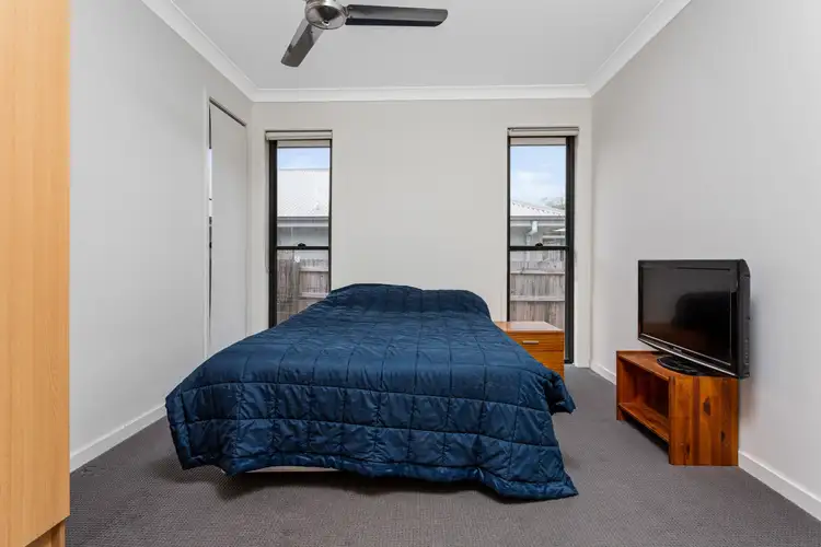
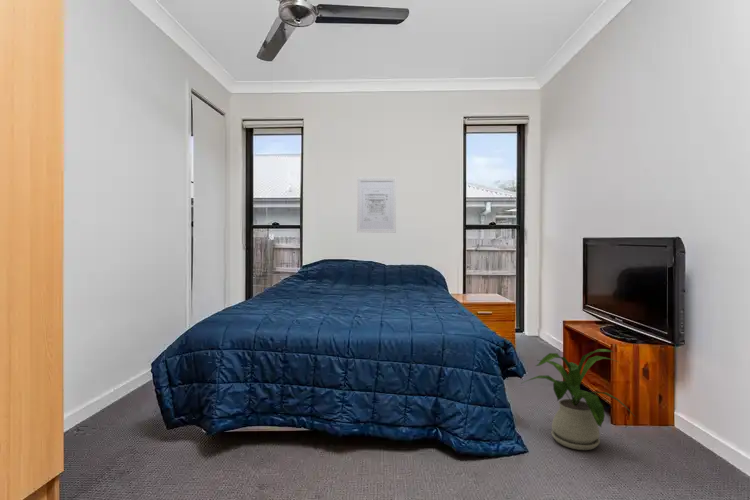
+ house plant (573, 388)
+ wall art (376, 205)
